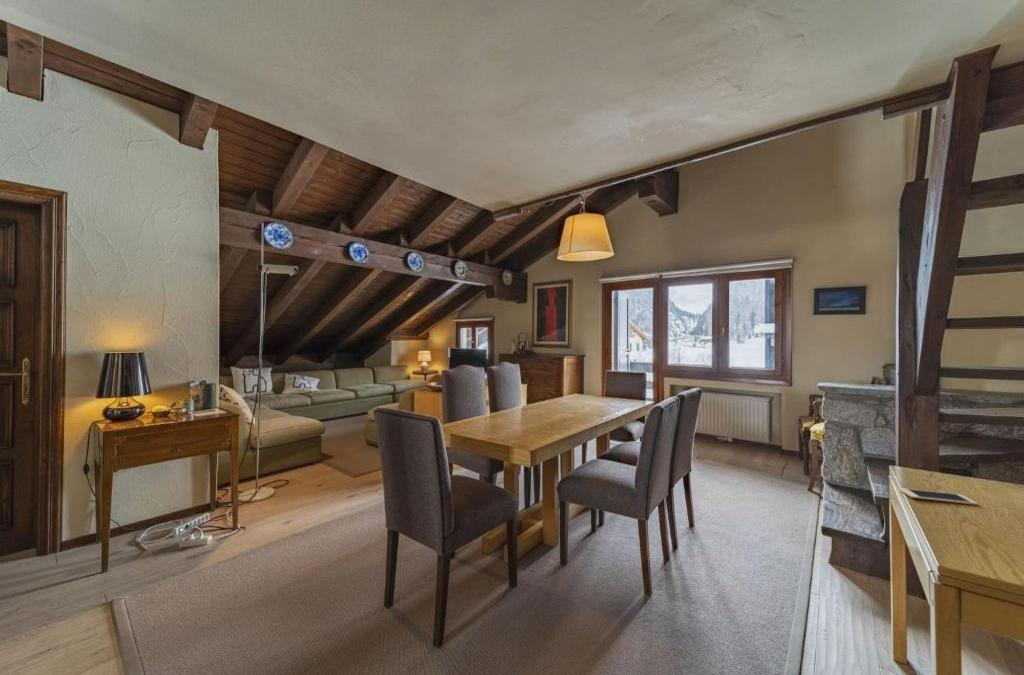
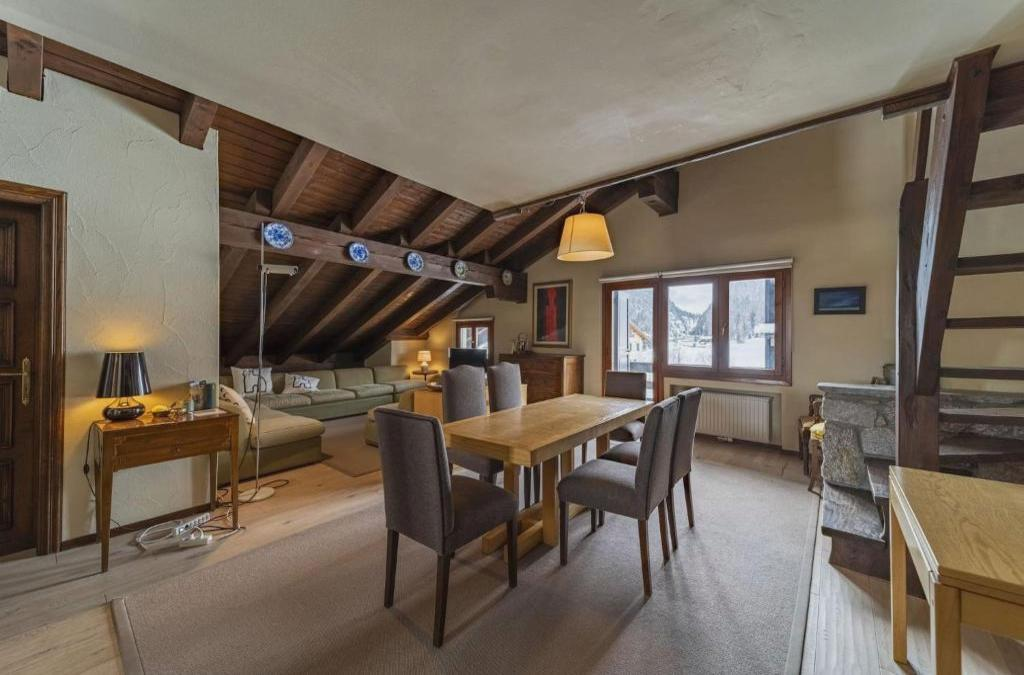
- cell phone (936, 496)
